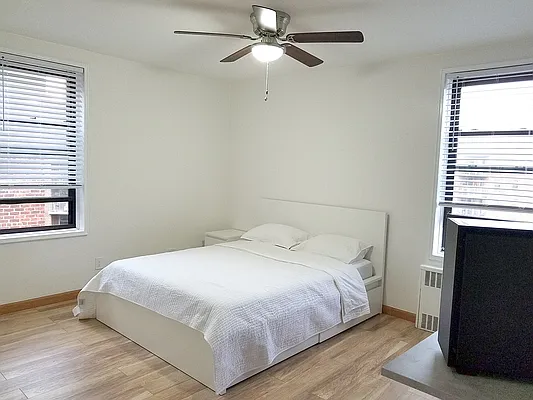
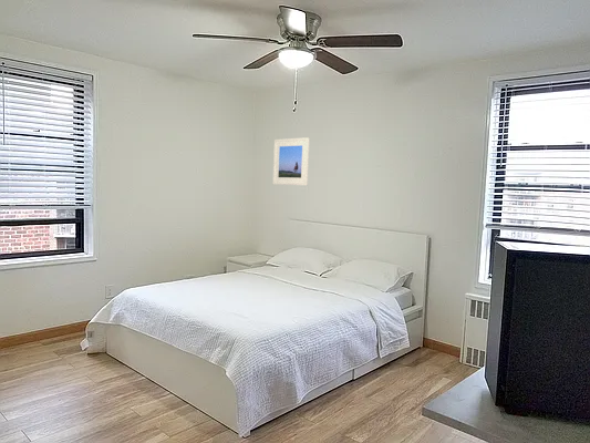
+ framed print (290, 162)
